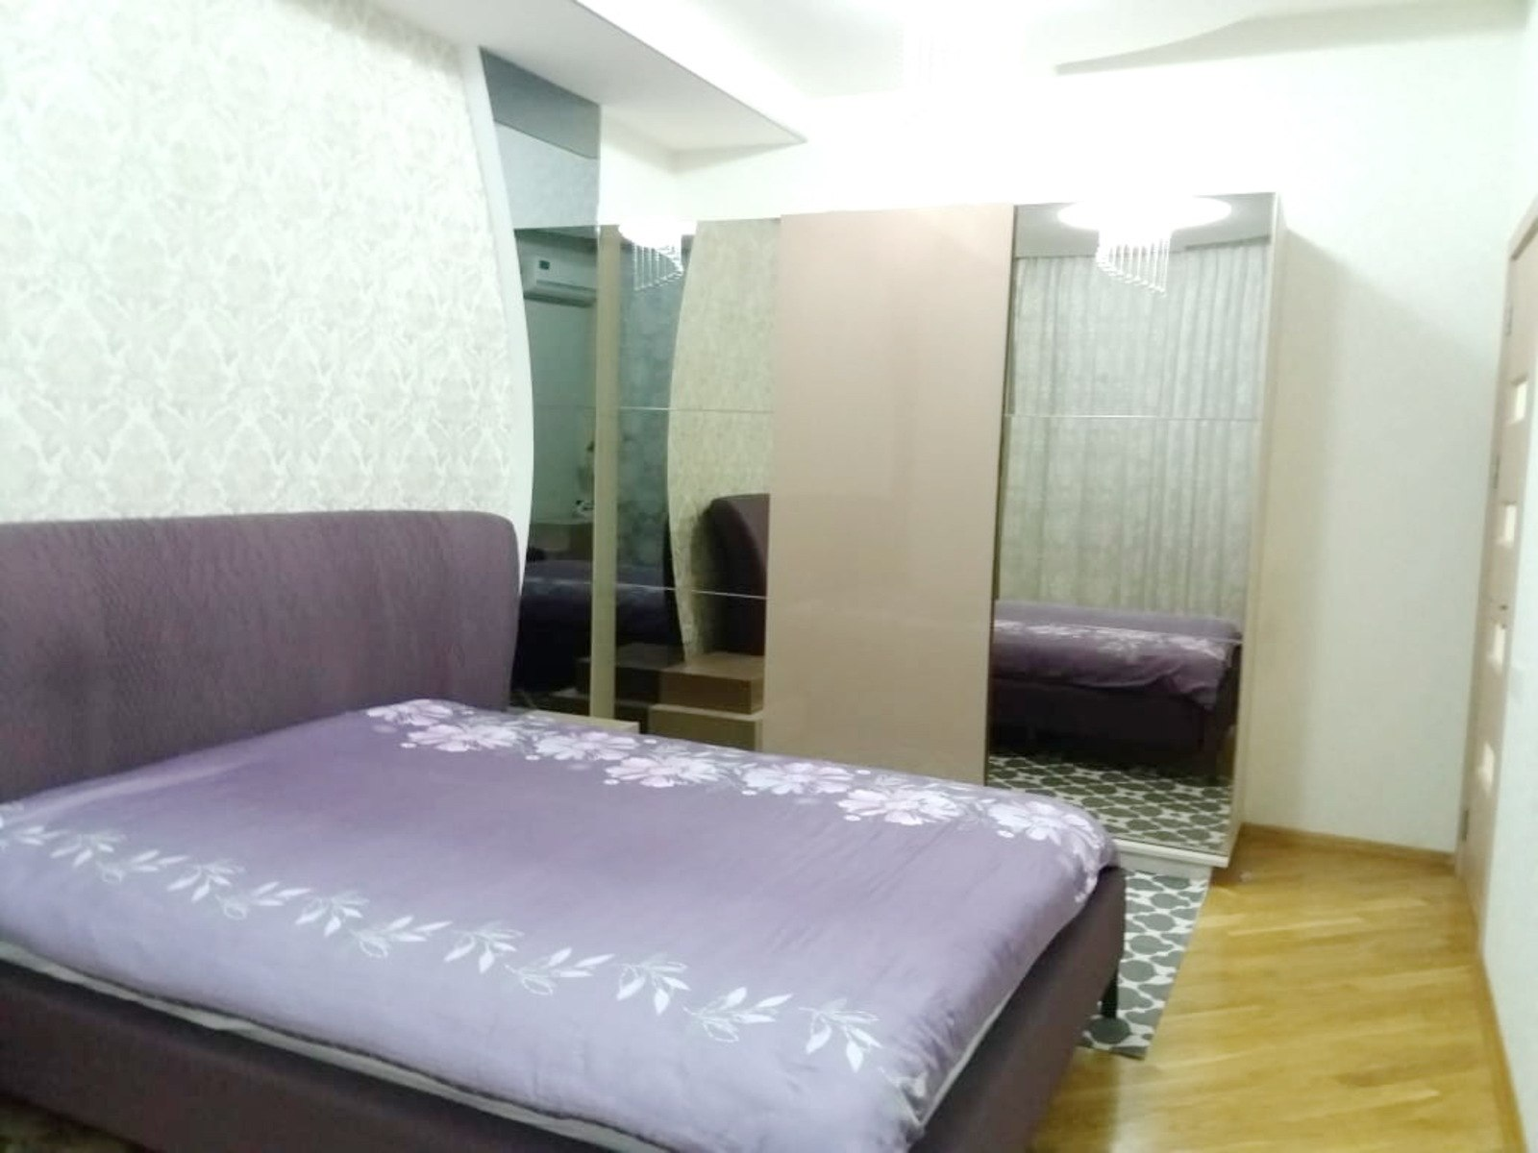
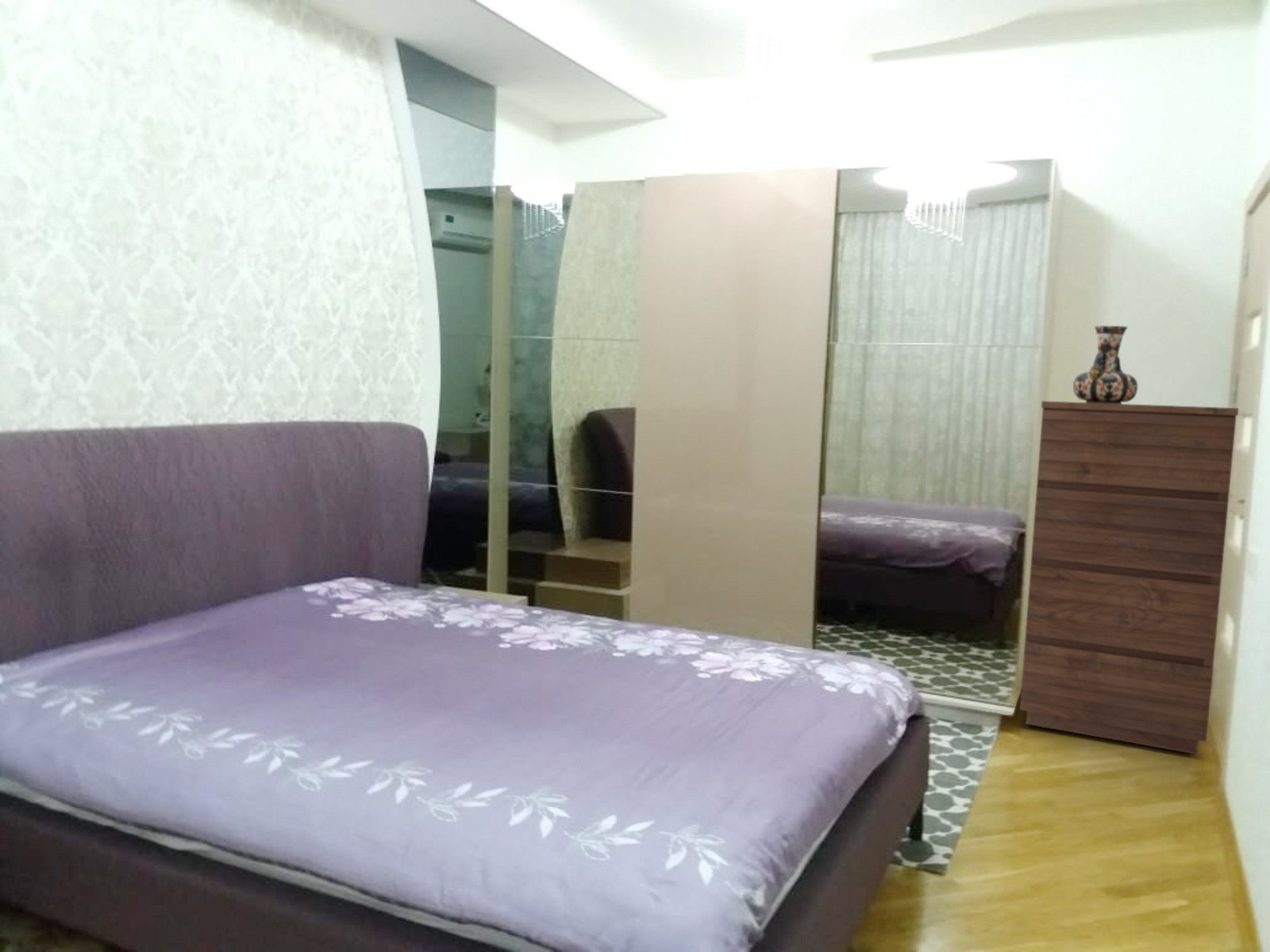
+ dresser (1122, 565)
+ decorative vase (1106, 364)
